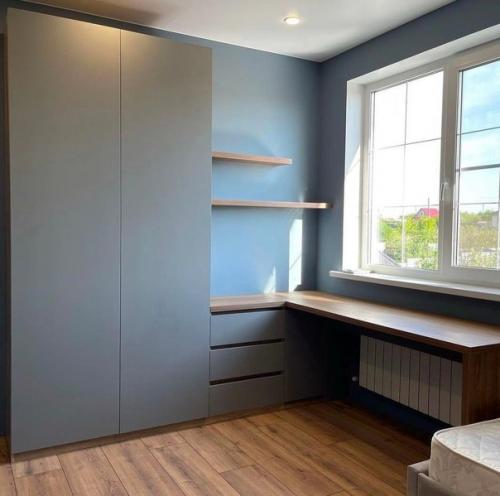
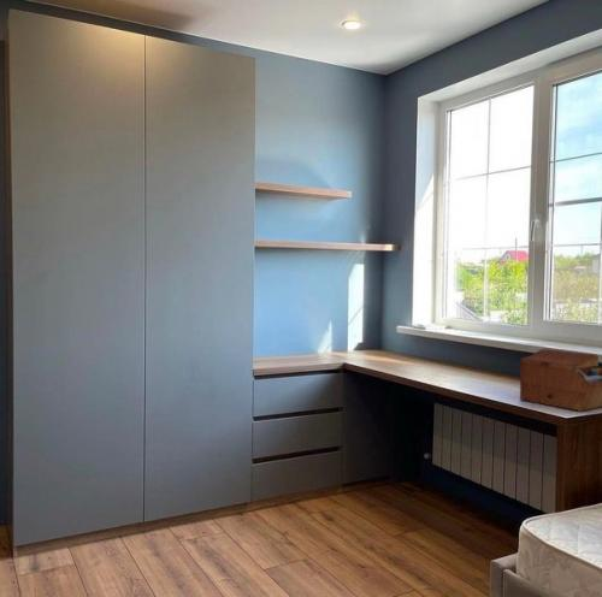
+ sewing box (567, 378)
